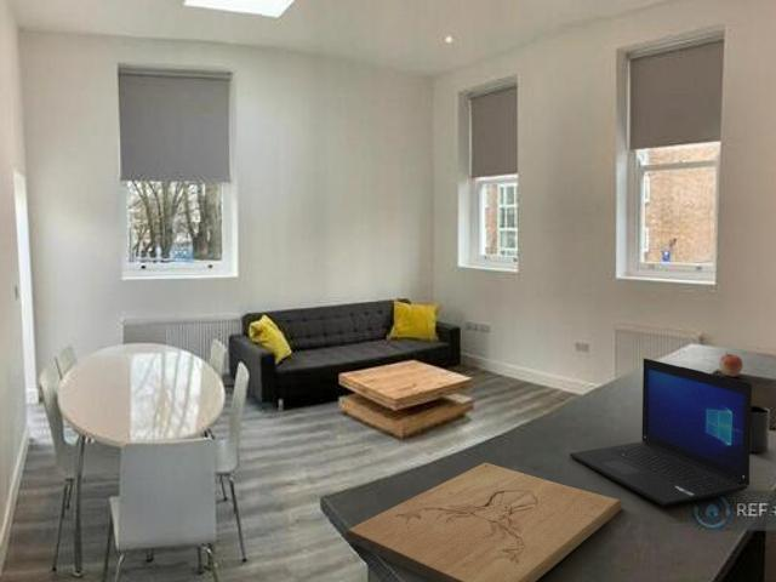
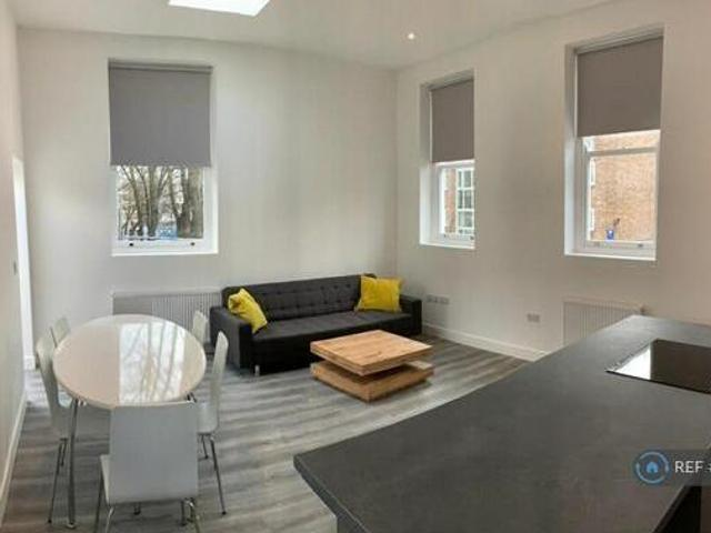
- mug (751, 427)
- fruit (730, 364)
- laptop (654, 423)
- cutting board (490, 518)
